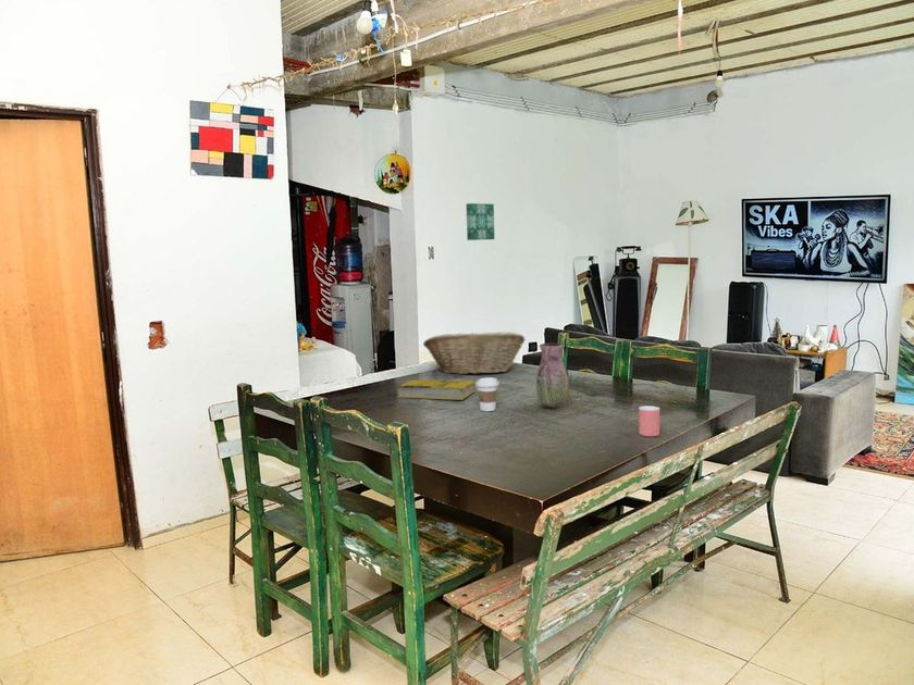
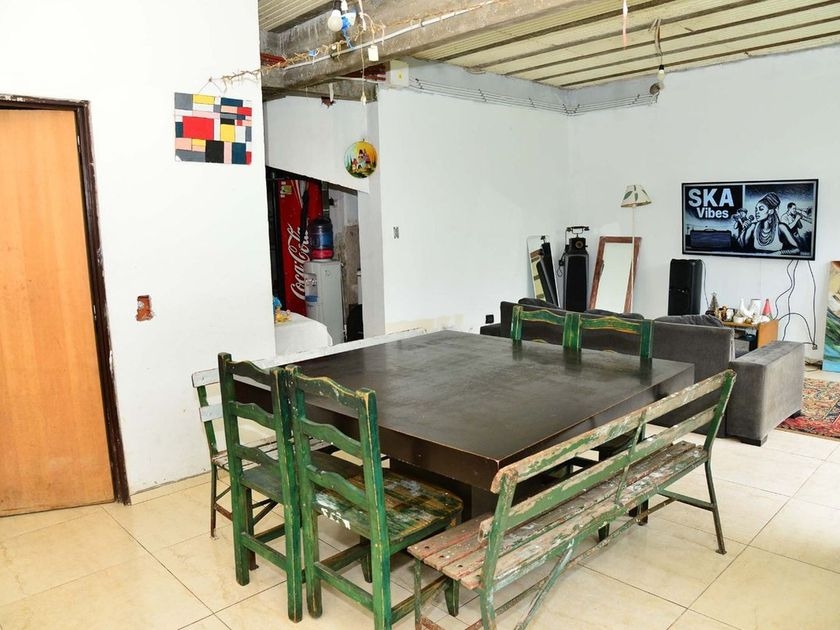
- coffee cup (487, 394)
- fruit basket (473, 349)
- vase (553, 376)
- cup (647, 420)
- book (436, 388)
- wall art (480, 222)
